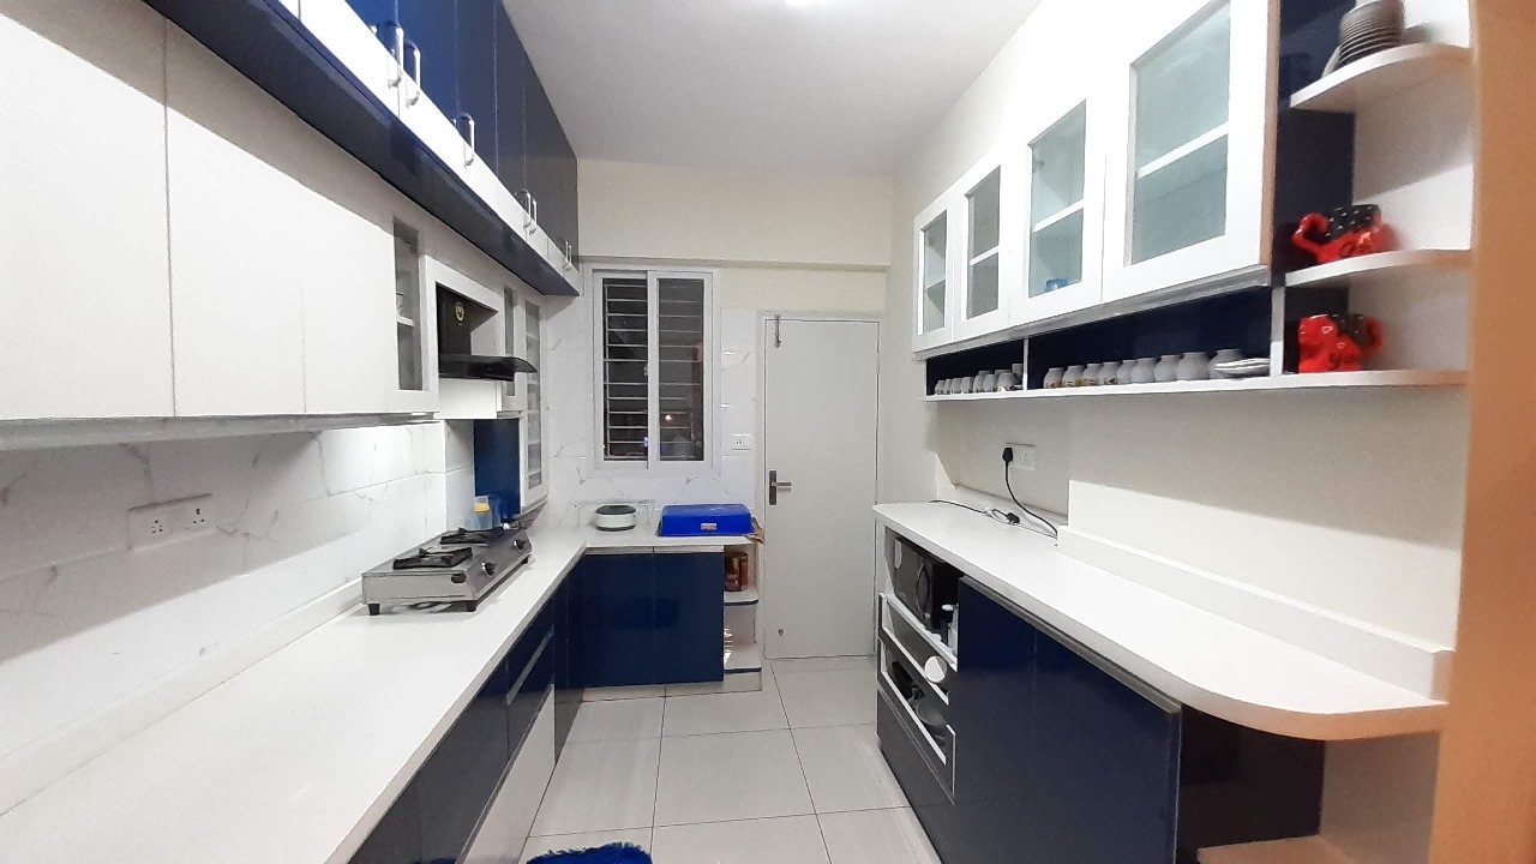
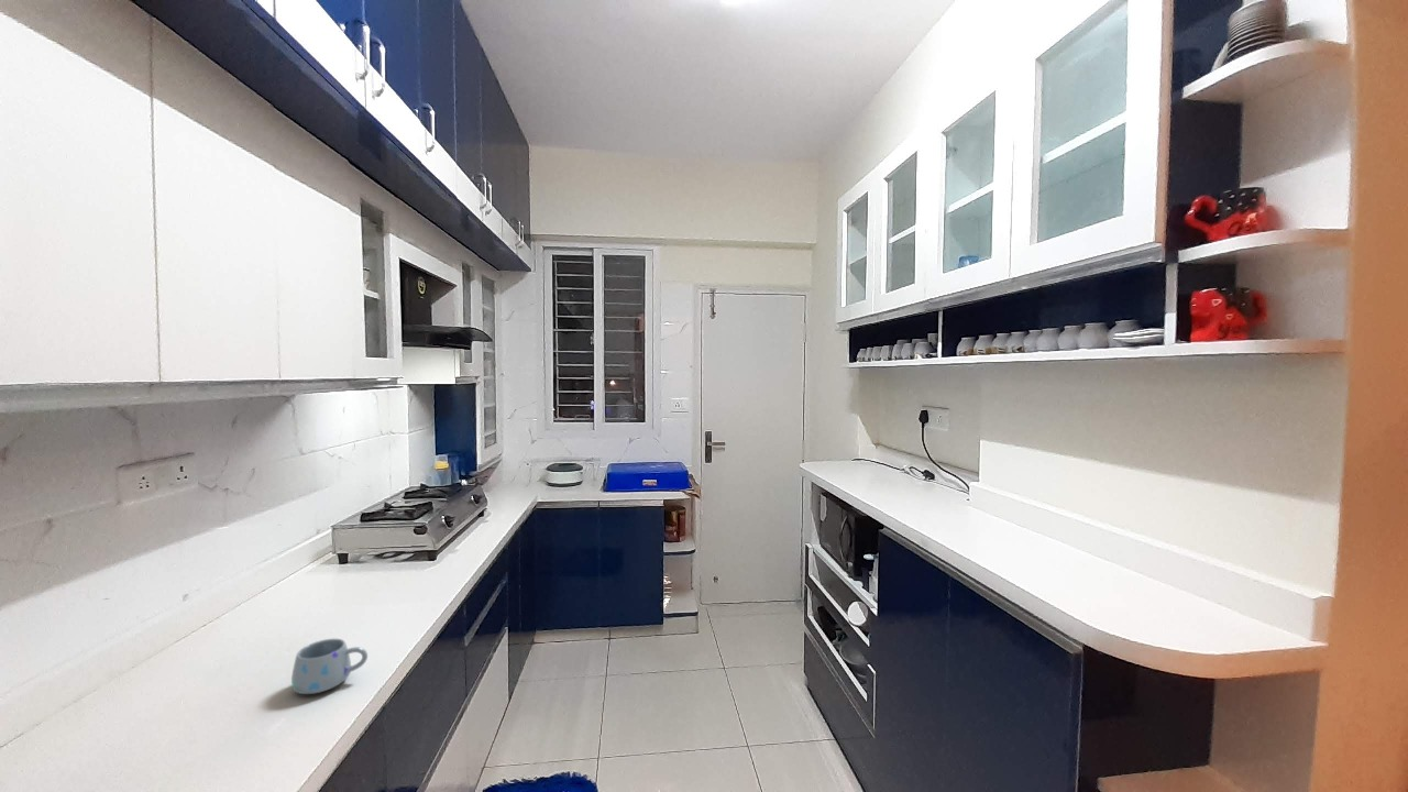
+ mug (331, 664)
